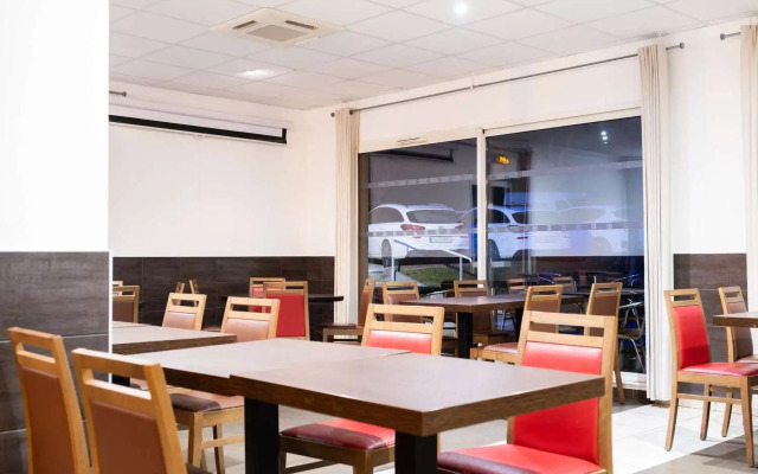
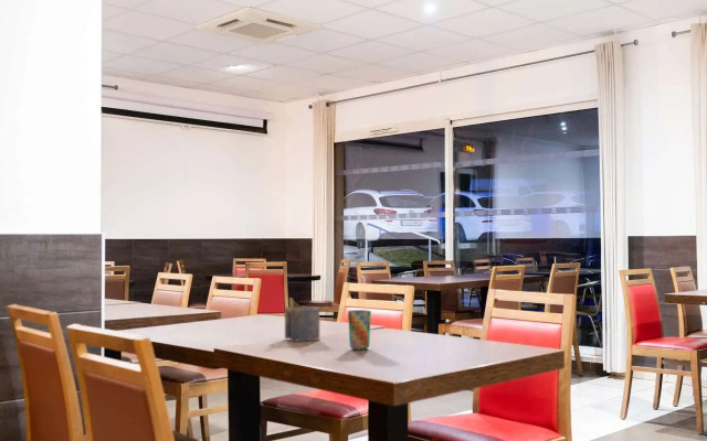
+ cup (359, 330)
+ napkin holder (302, 318)
